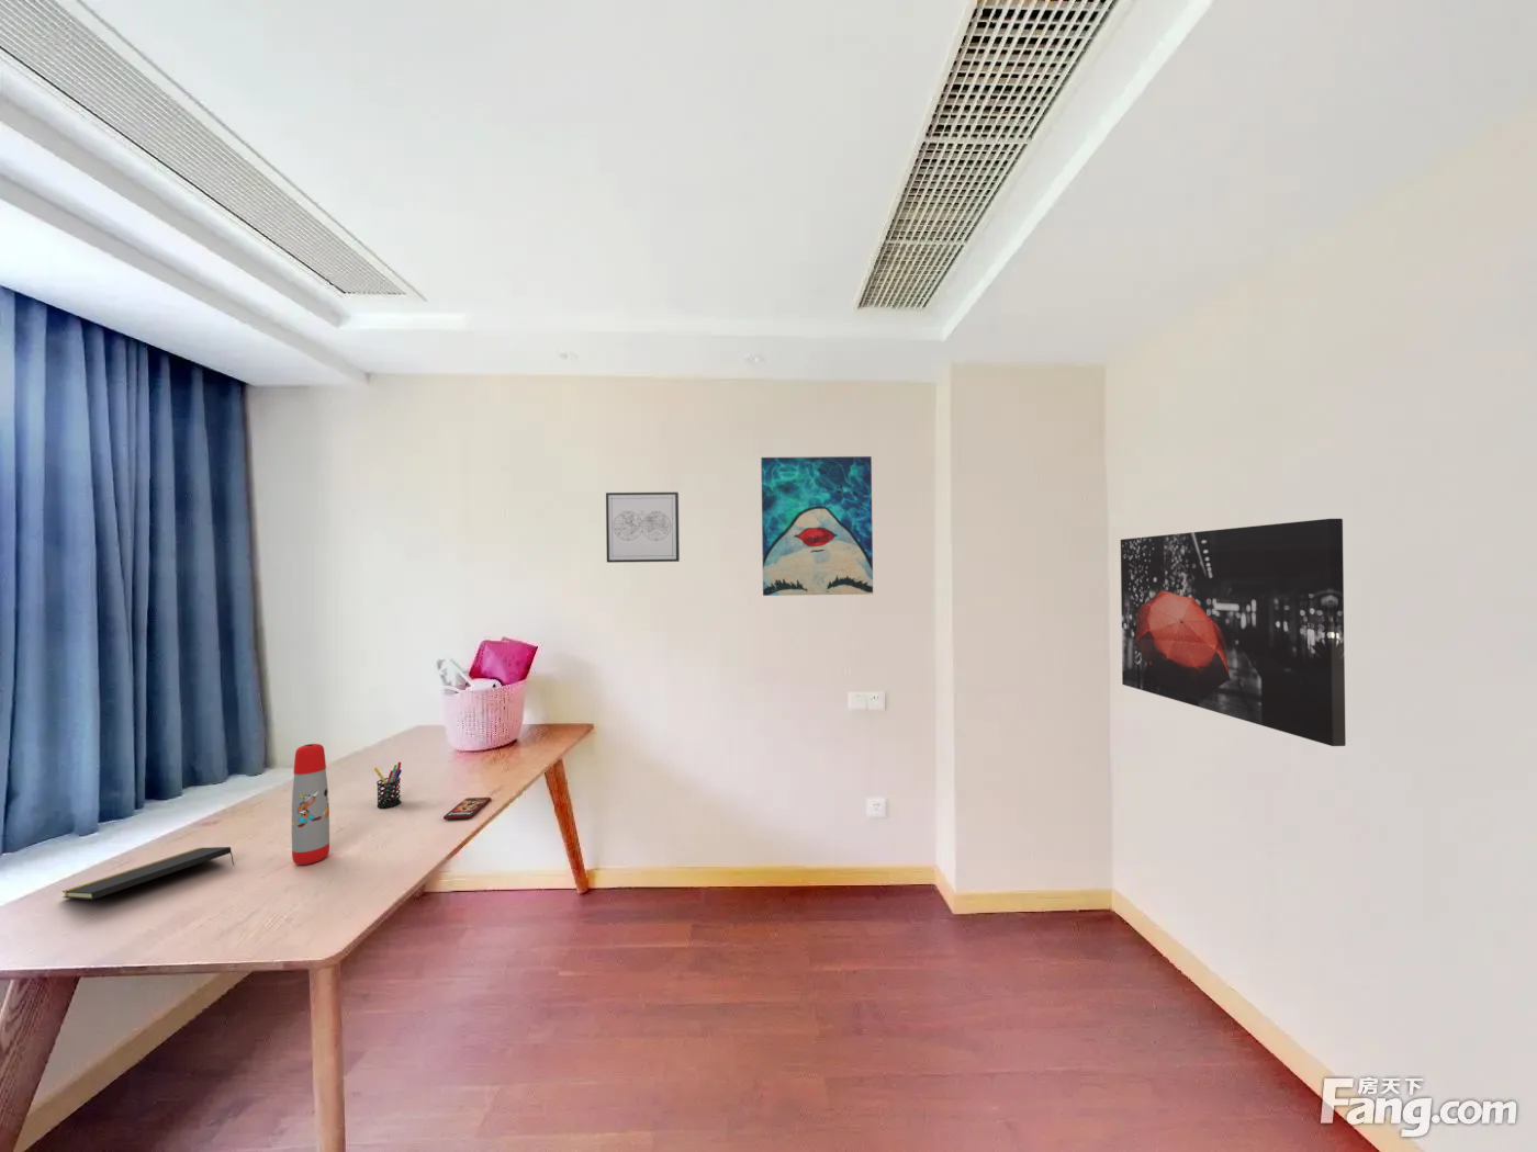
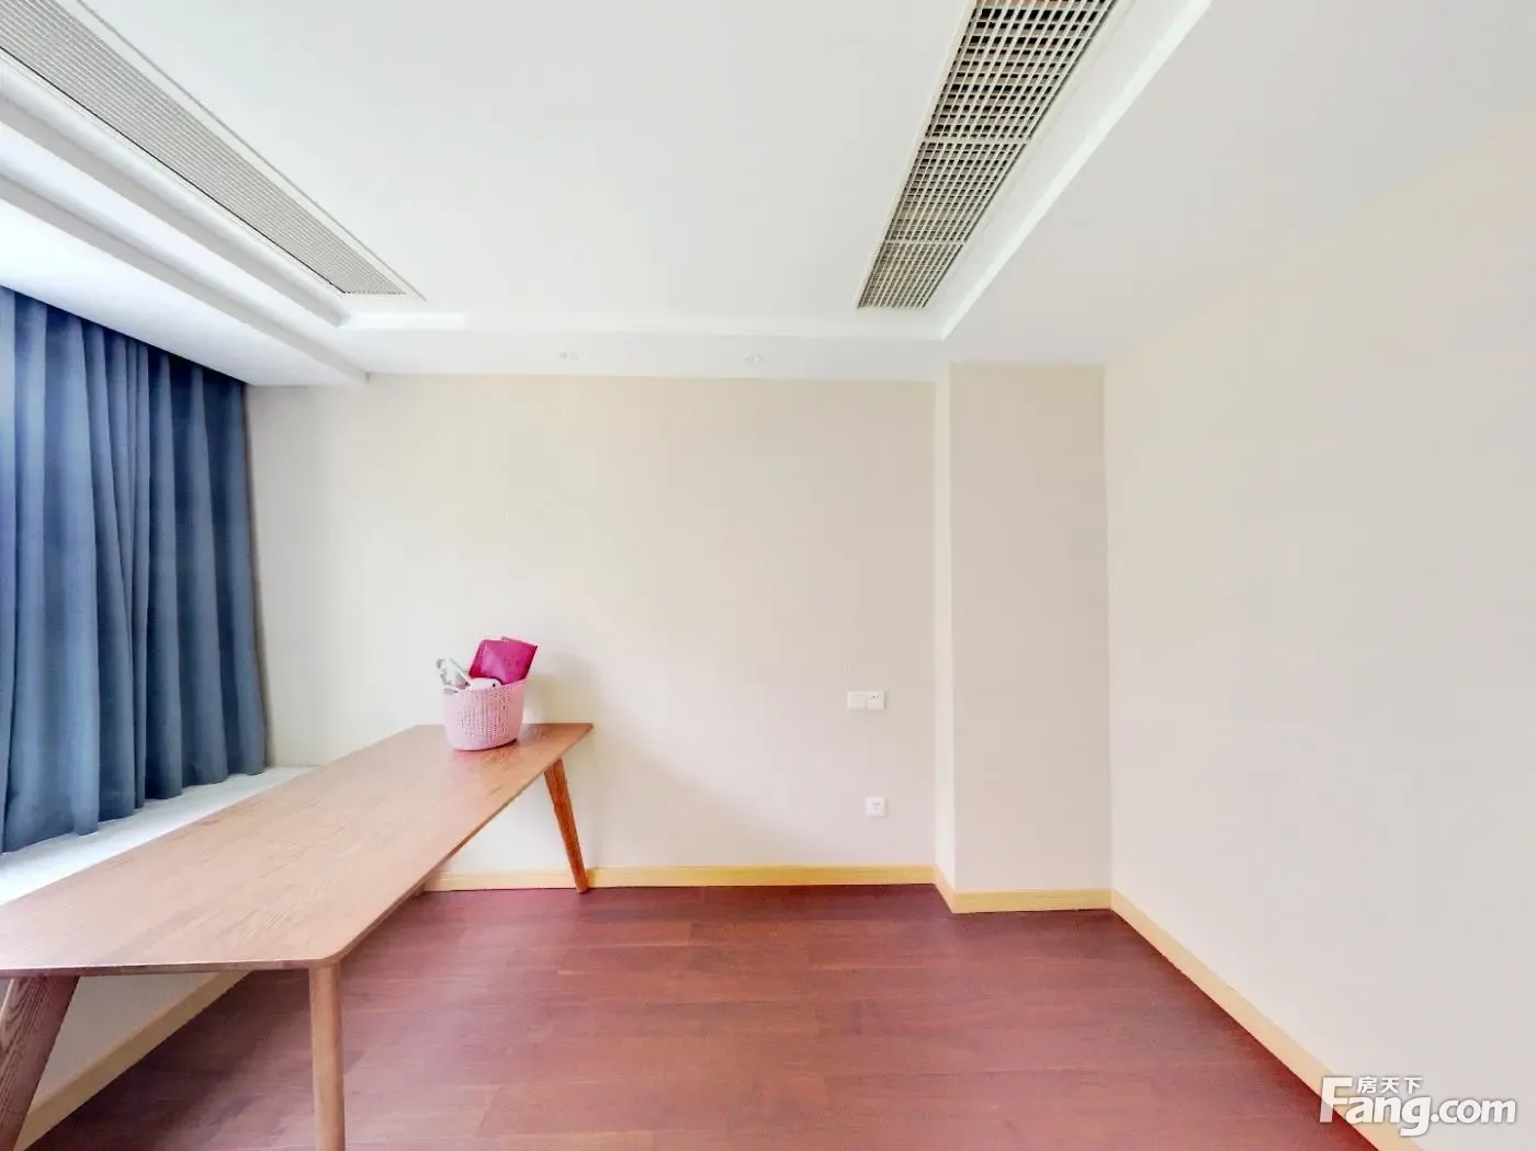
- wall art (643, 526)
- wall art (817, 525)
- smartphone (467, 807)
- pen holder (391, 782)
- notepad (150, 871)
- water bottle (310, 801)
- wall art (1208, 620)
